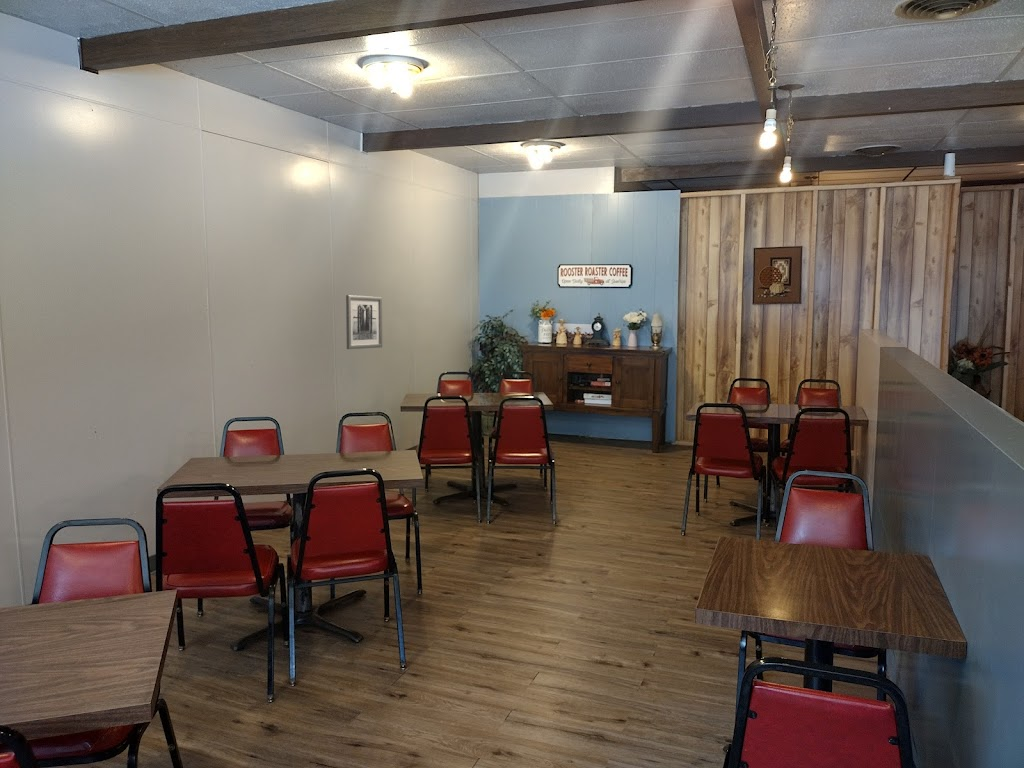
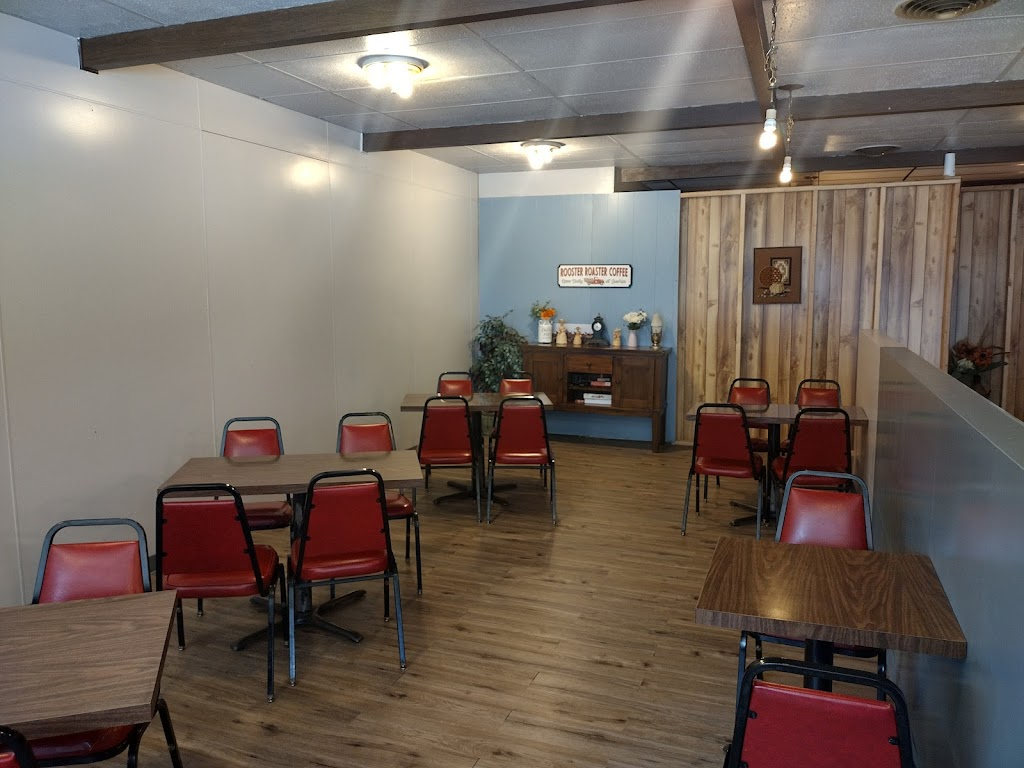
- wall art (364, 322)
